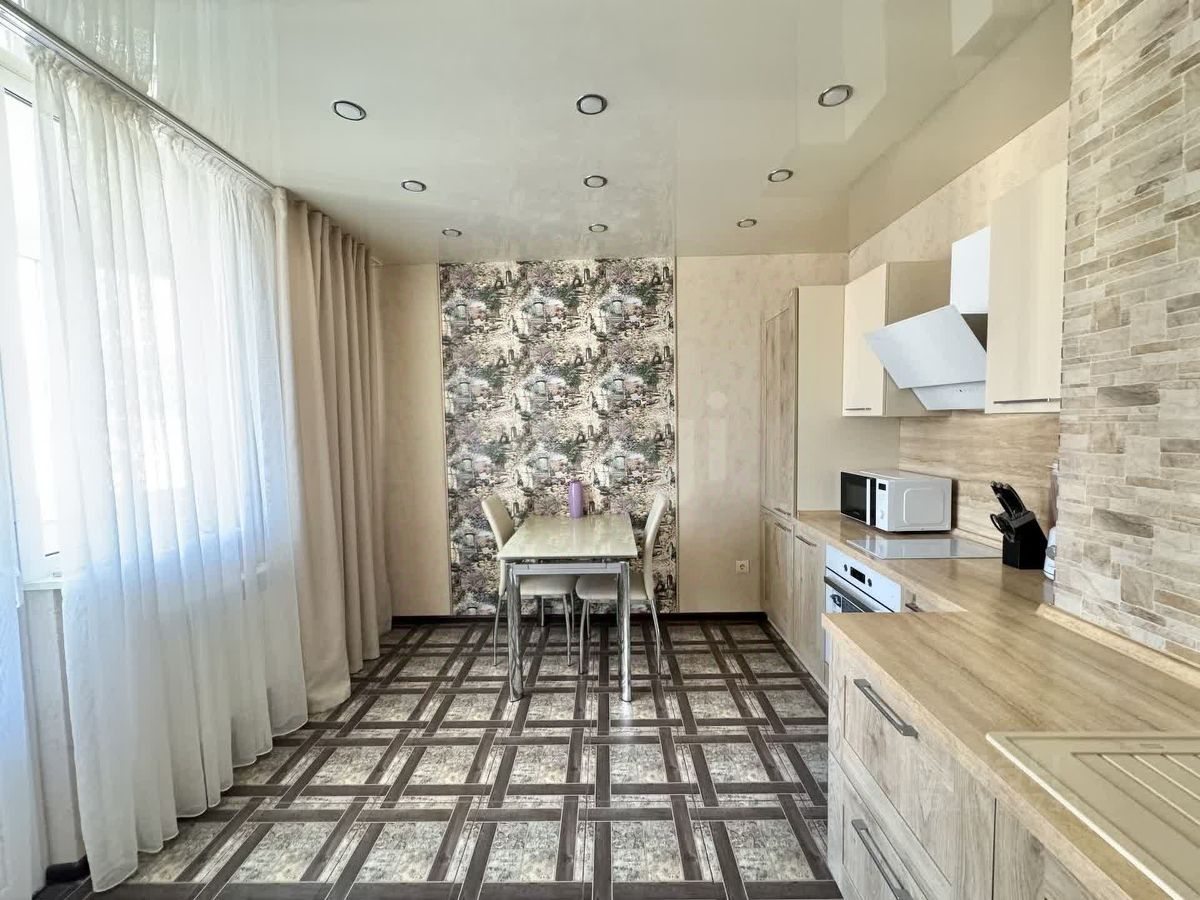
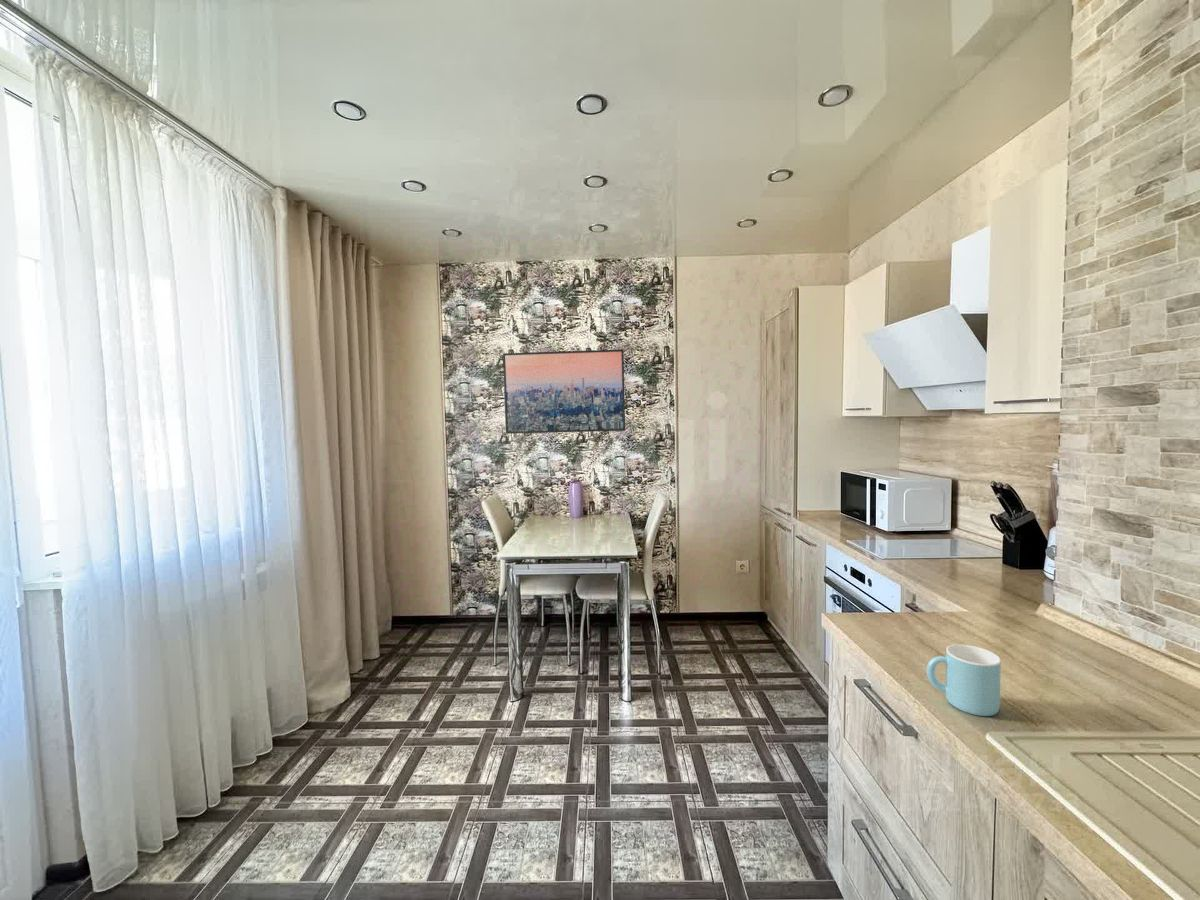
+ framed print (564, 392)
+ mug (962, 677)
